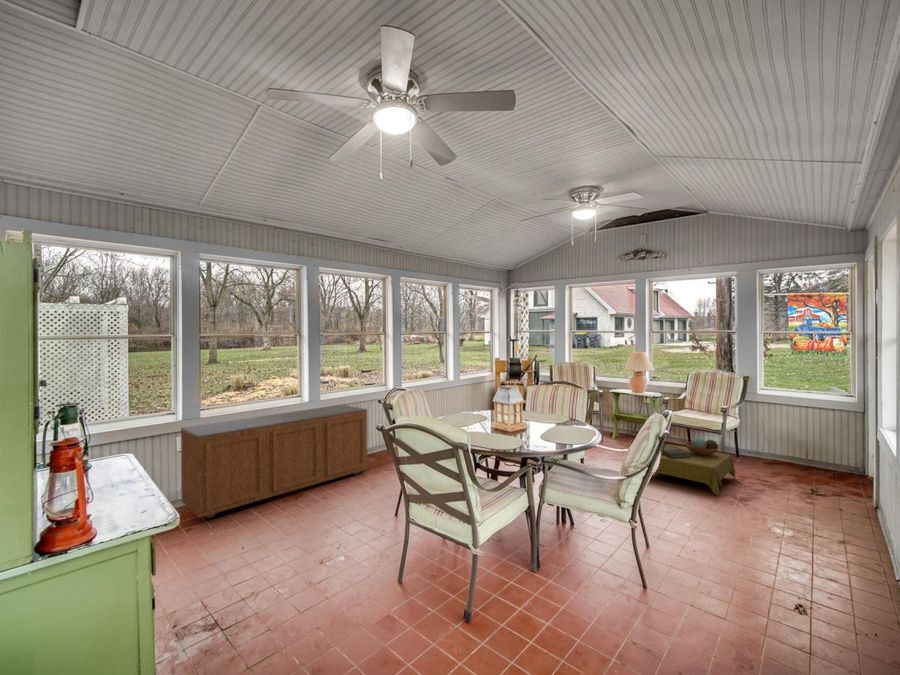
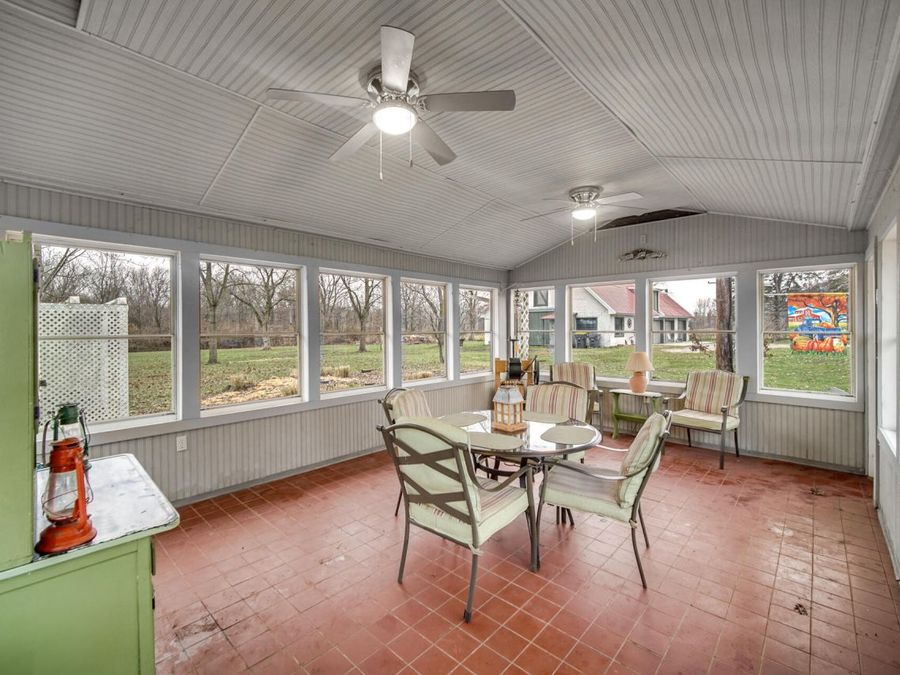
- sideboard (284, 453)
- side table (688, 457)
